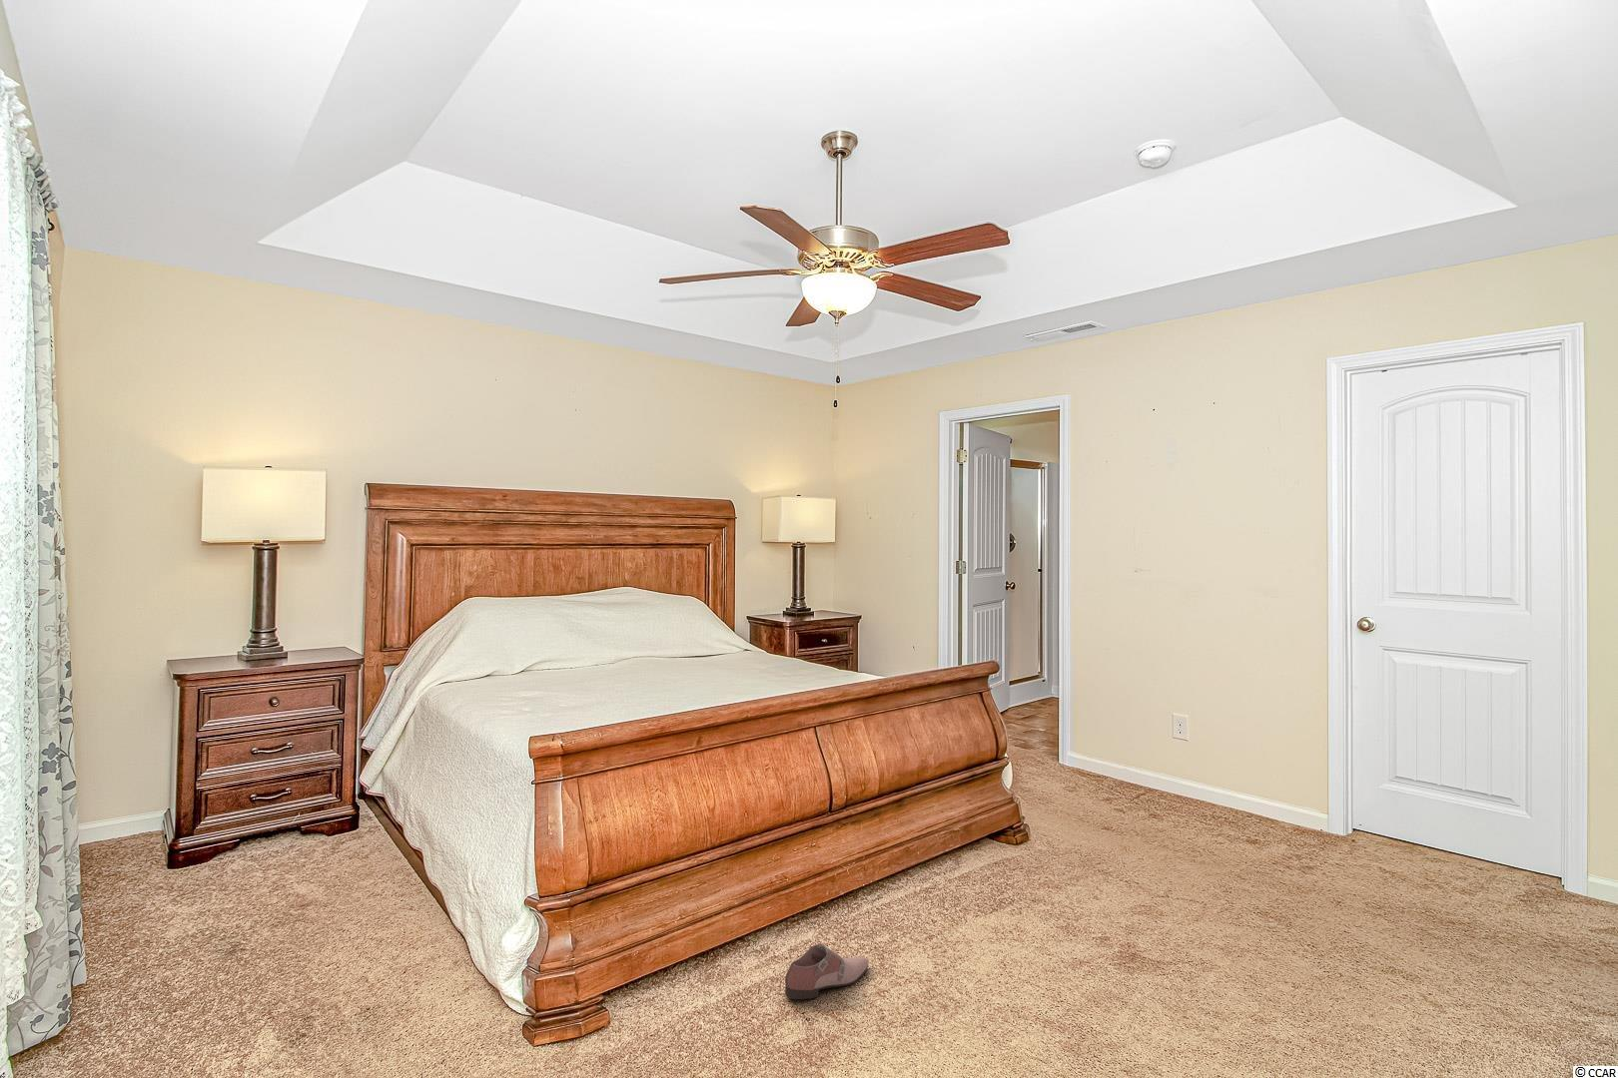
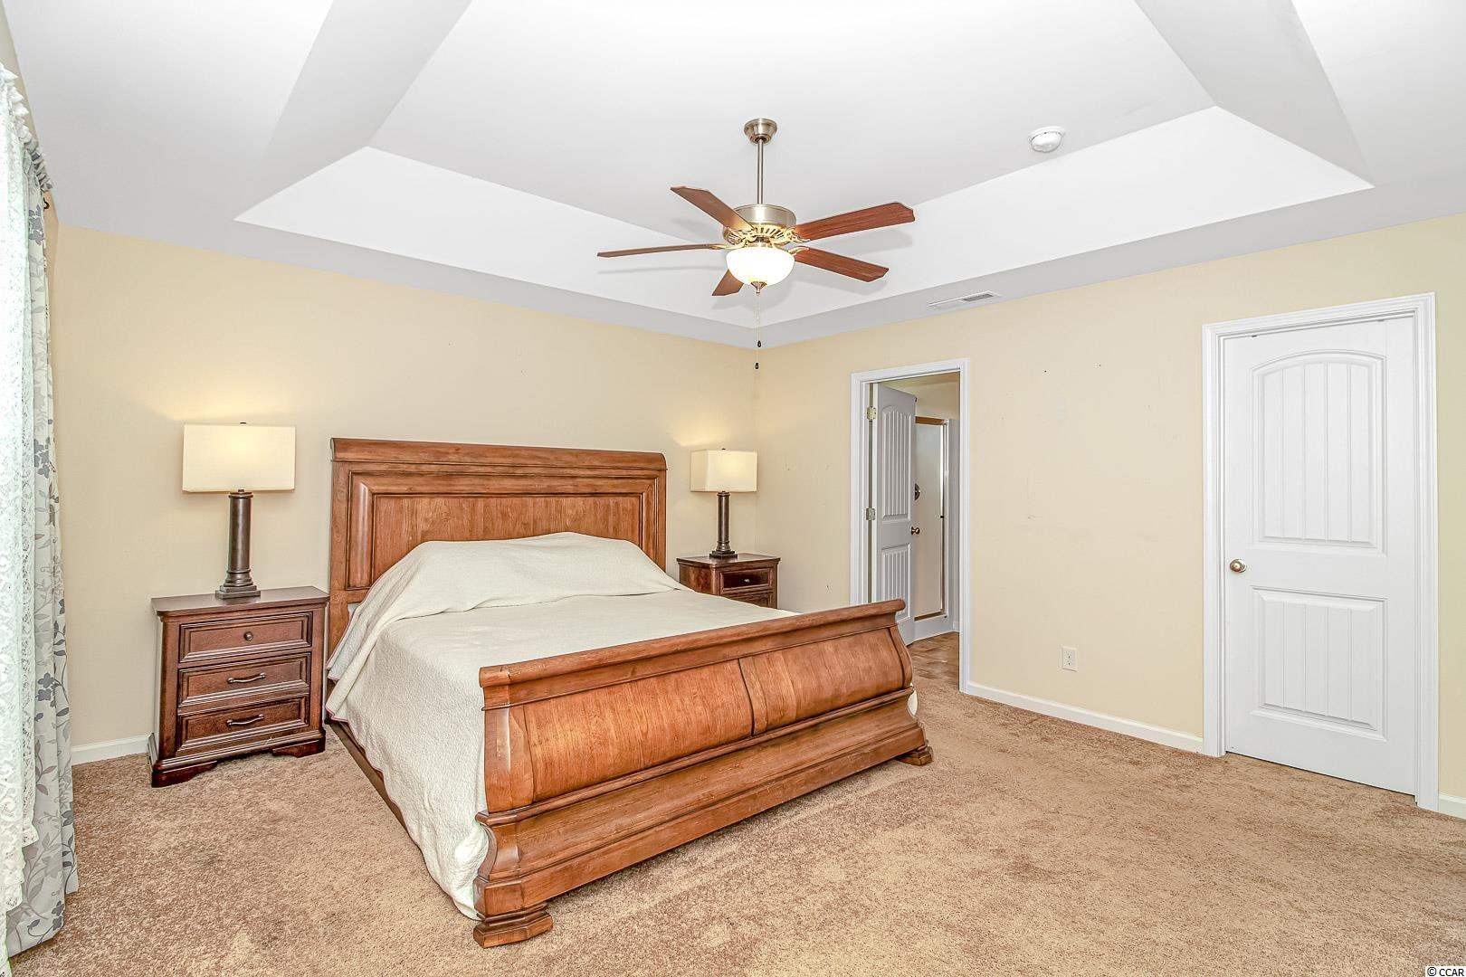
- shoe (829, 964)
